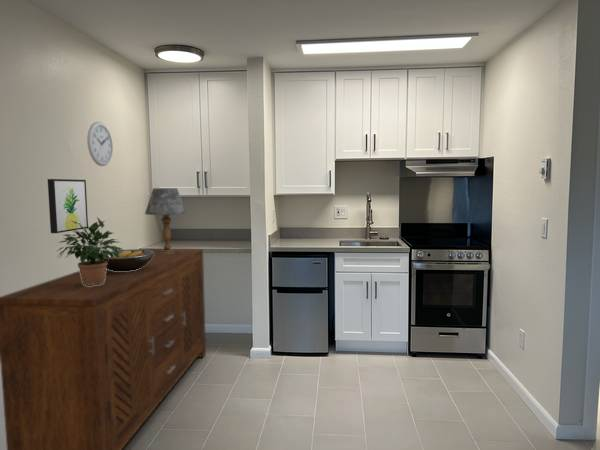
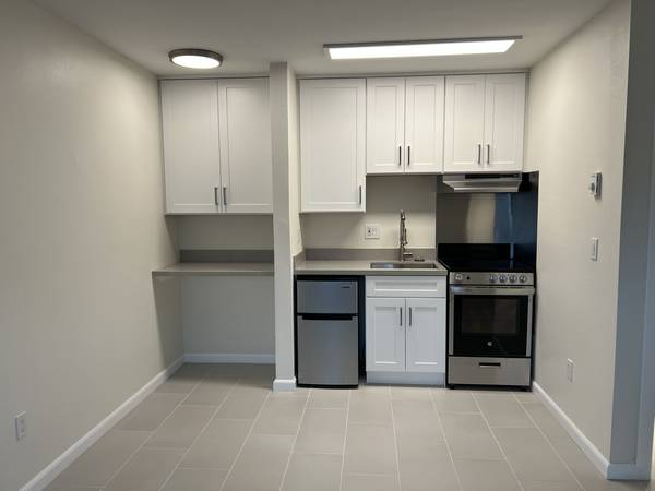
- wall art (69, 205)
- sideboard (133, 334)
- potted plant (88, 251)
- table lamp (166, 220)
- fruit bowl (125, 258)
- wall clock (101, 144)
